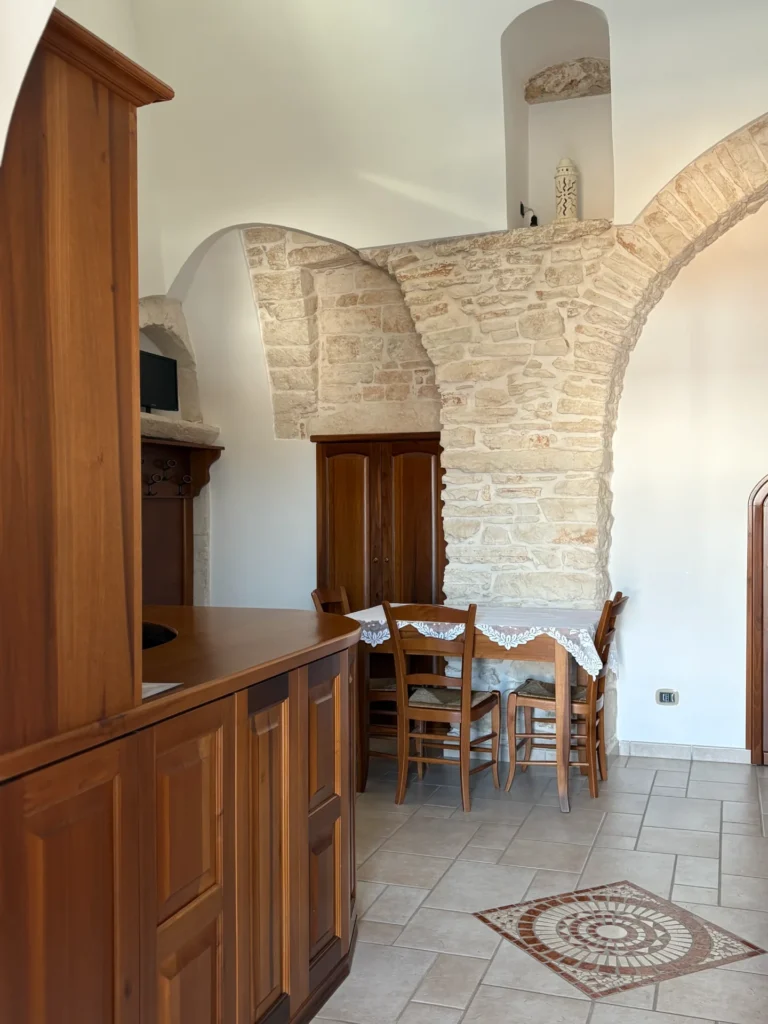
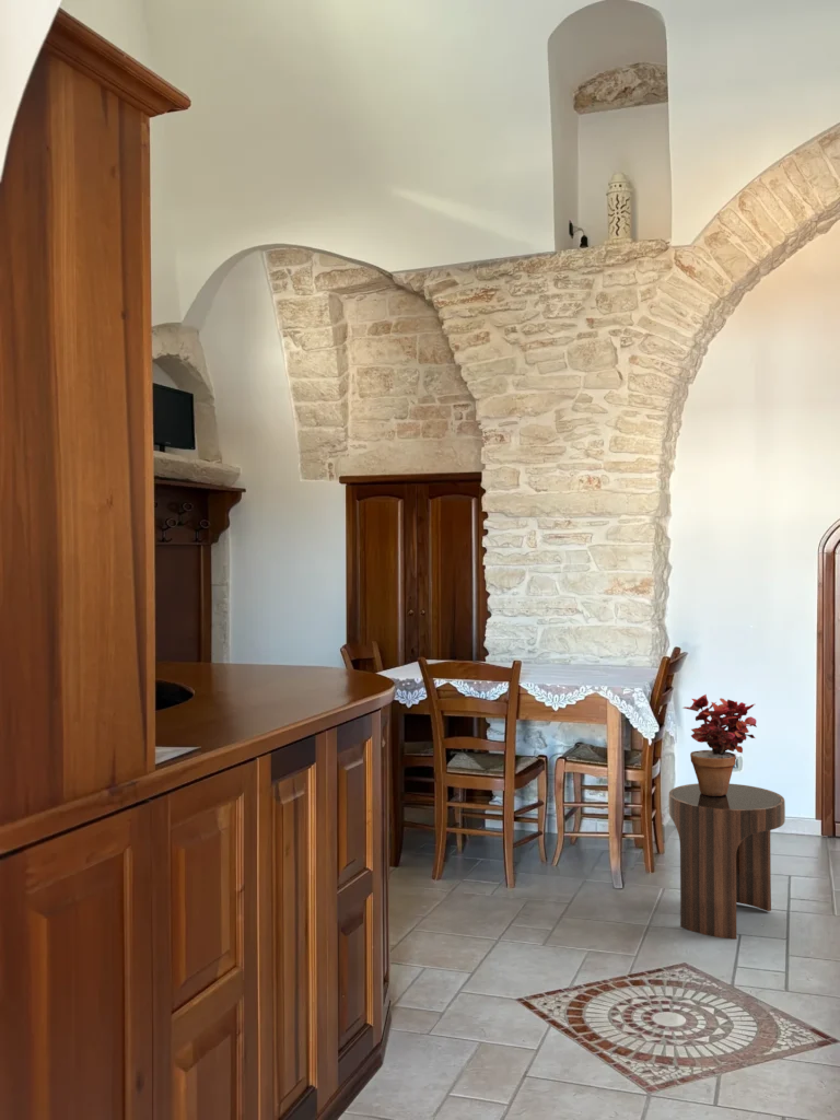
+ side table (726, 856)
+ potted plant (720, 744)
